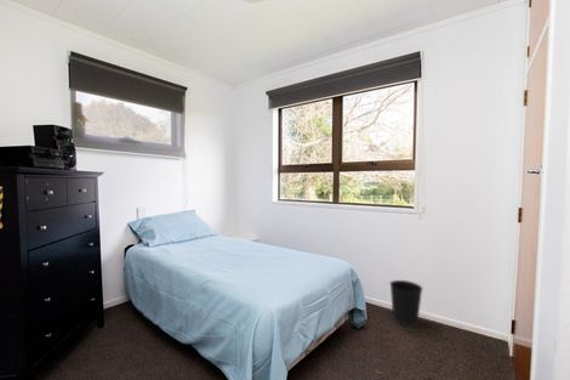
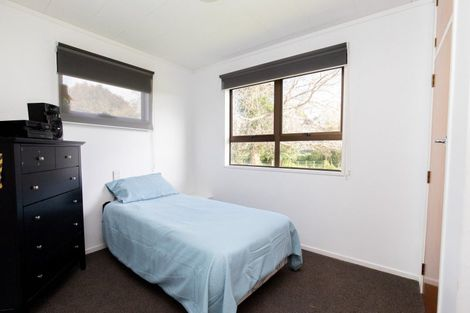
- wastebasket (405, 302)
